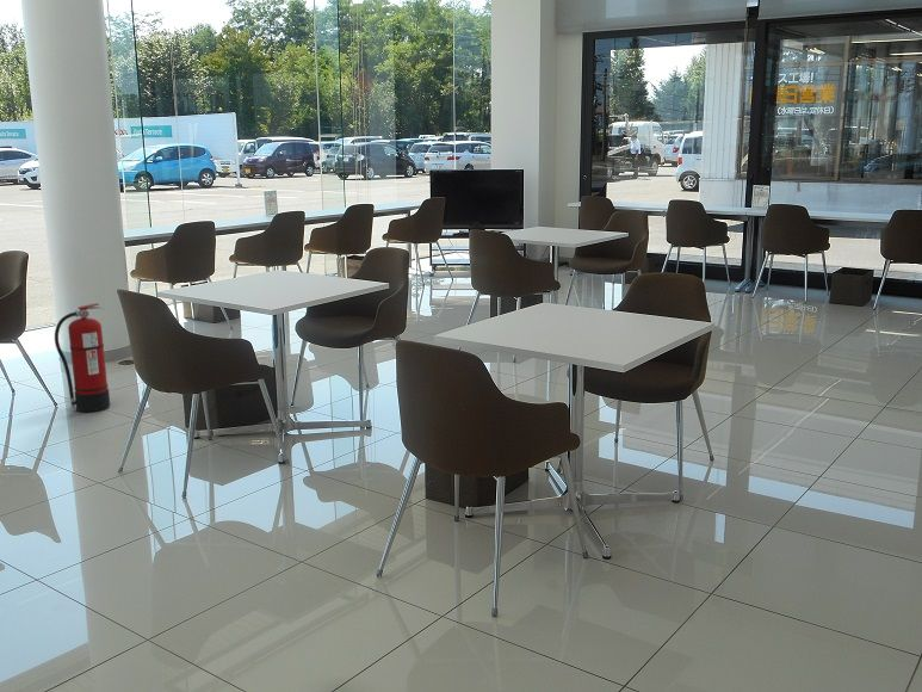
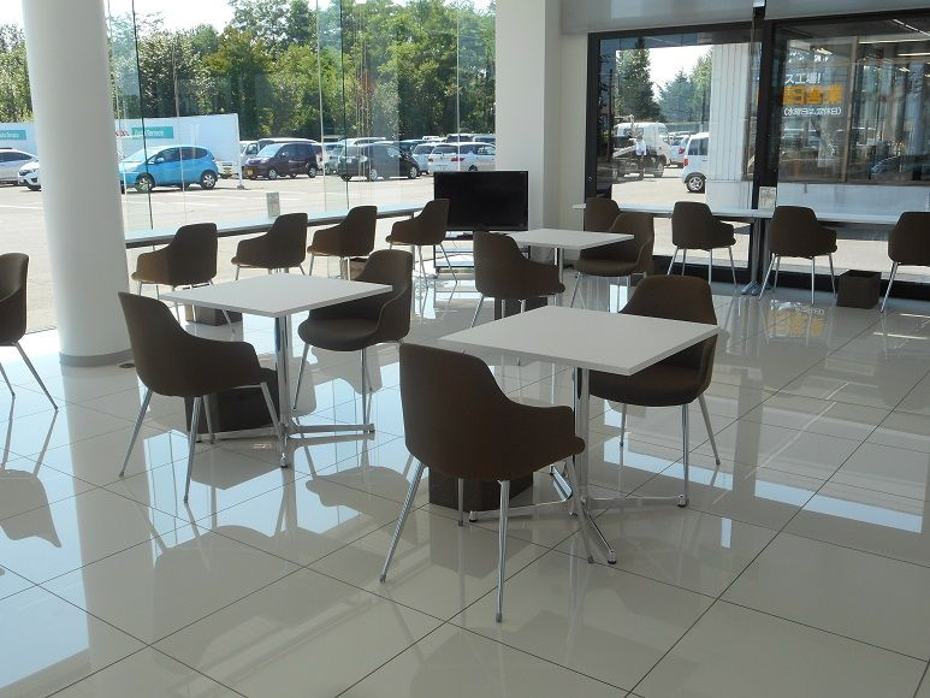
- fire extinguisher (82, 357)
